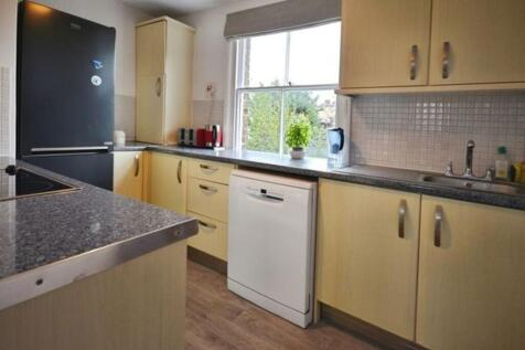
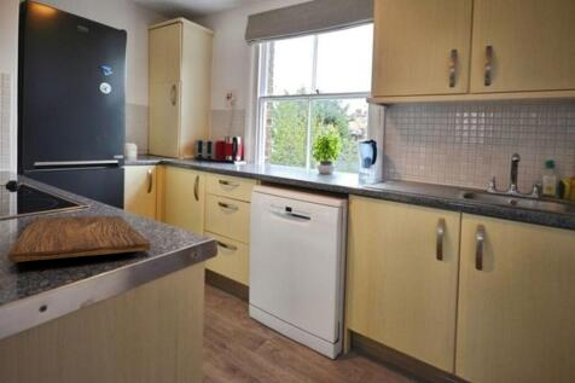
+ cutting board (80, 231)
